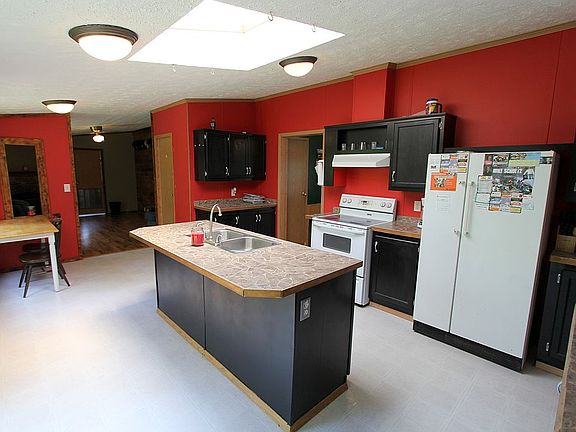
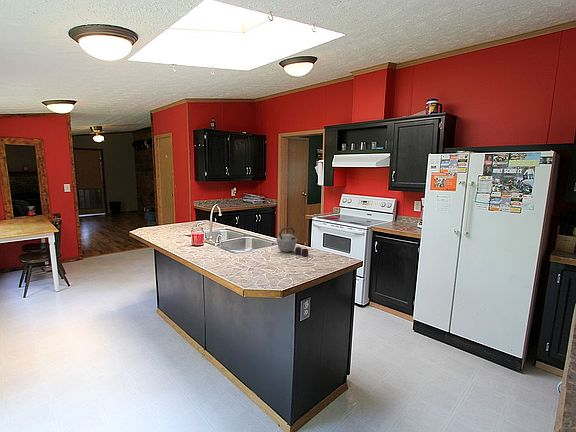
+ kettle (293, 241)
